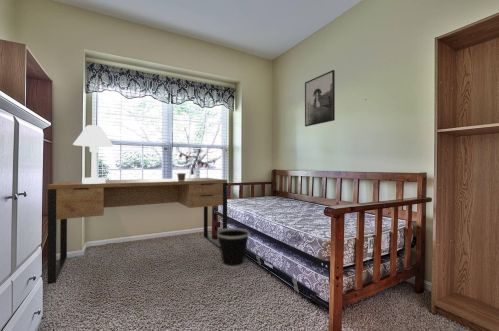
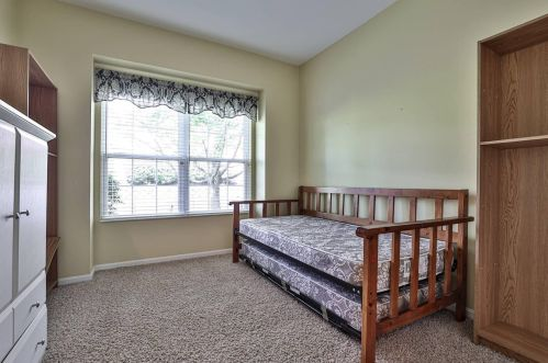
- lamp (94, 154)
- desk (146, 204)
- wastebasket (233, 248)
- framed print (318, 100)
- potted plant (187, 162)
